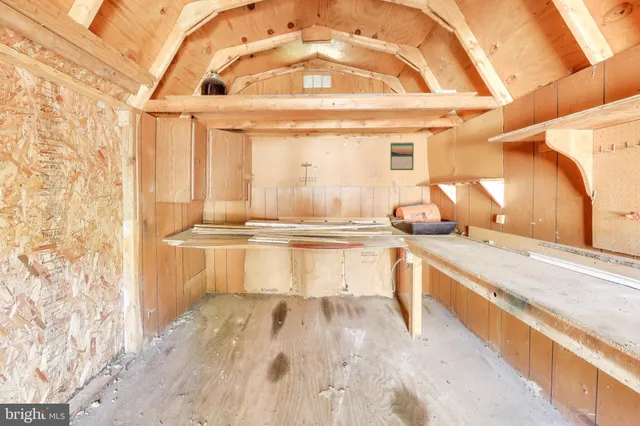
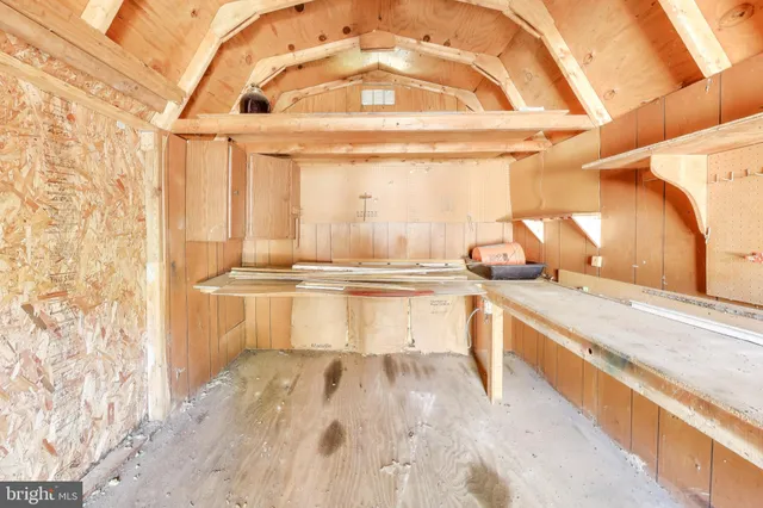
- calendar (401, 156)
